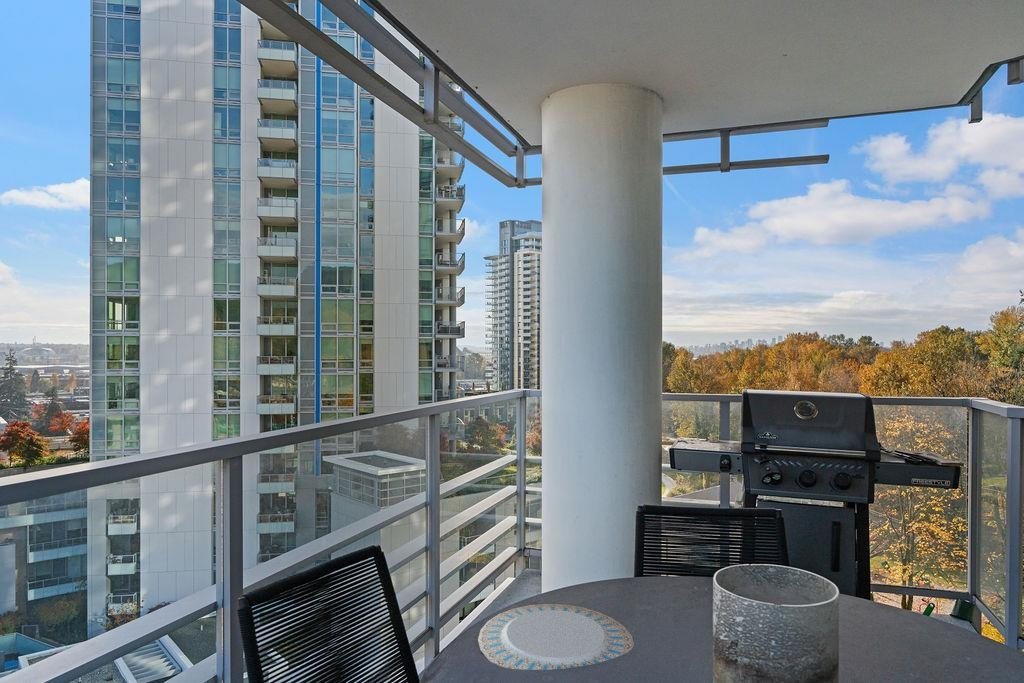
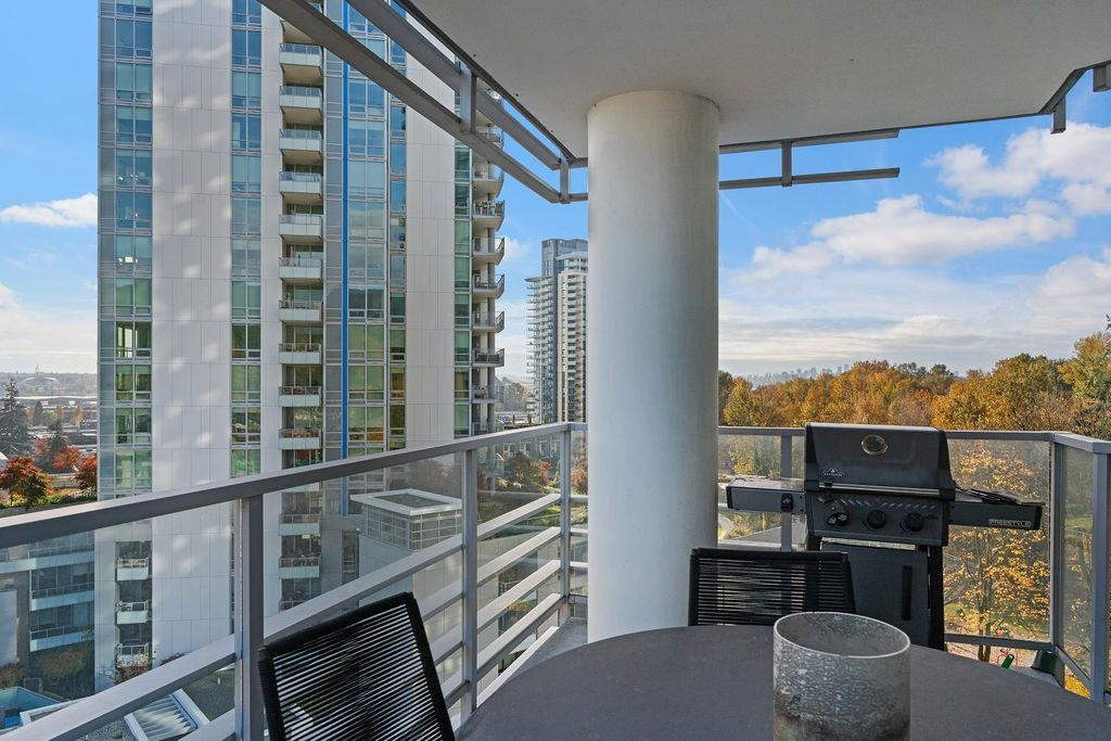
- chinaware (555, 635)
